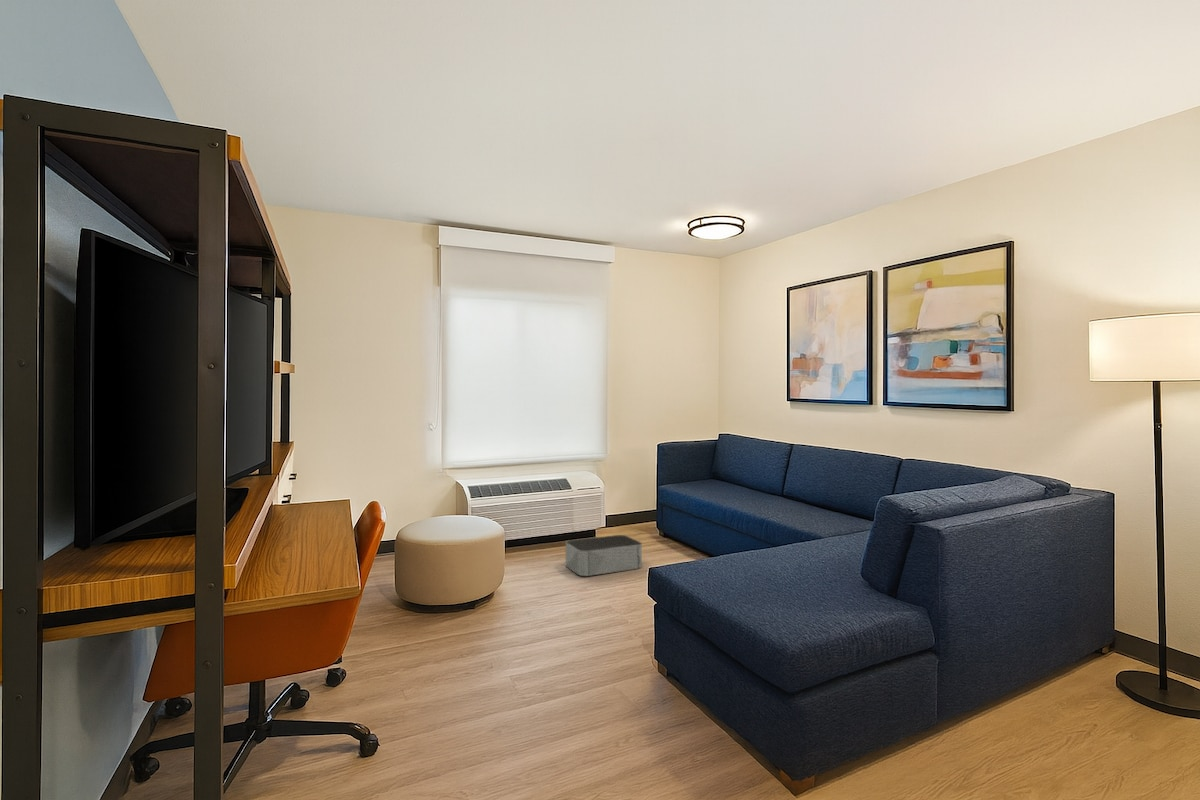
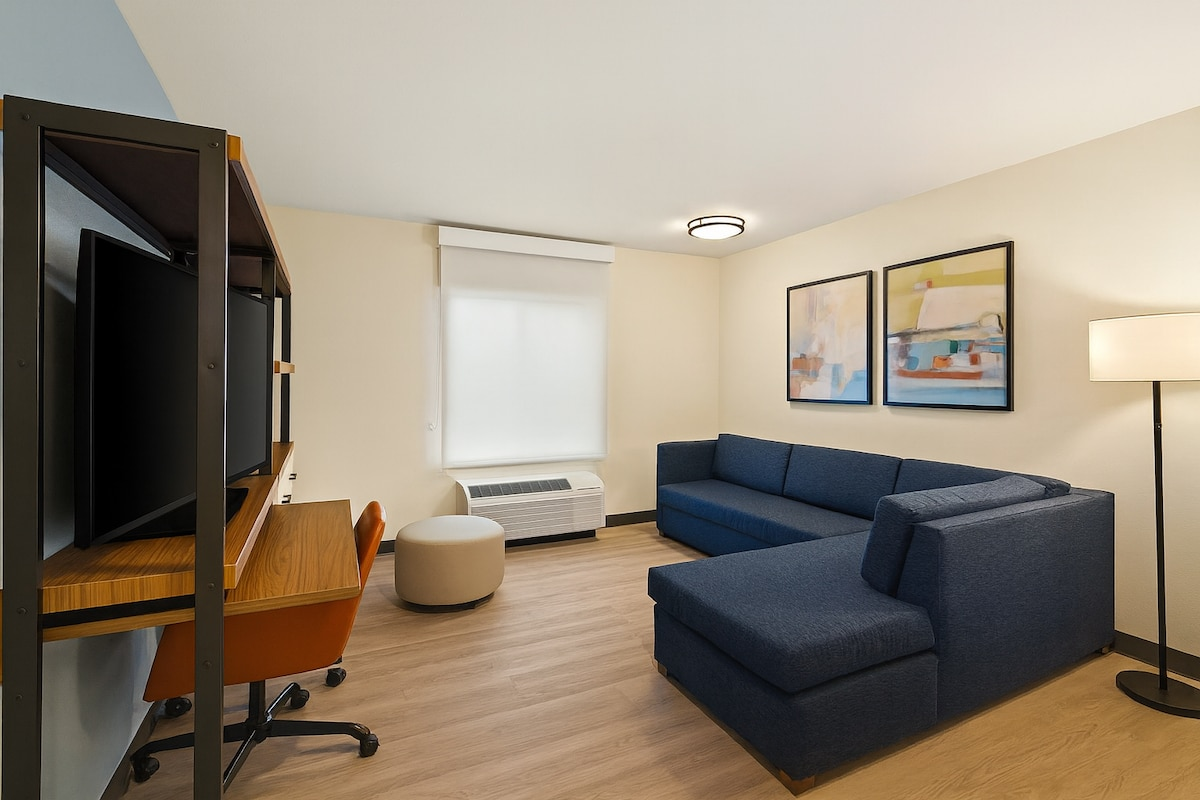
- storage bin (603, 554)
